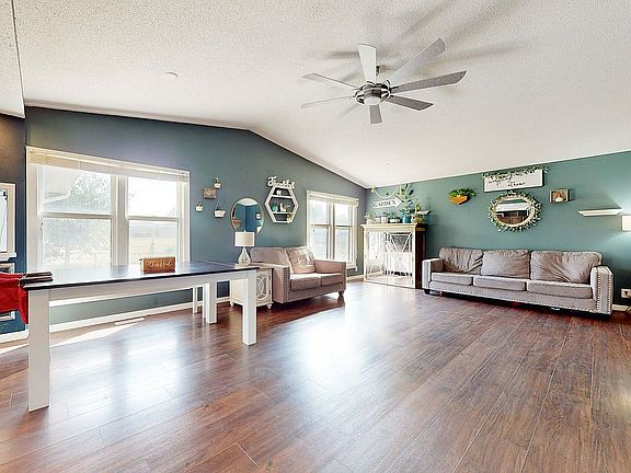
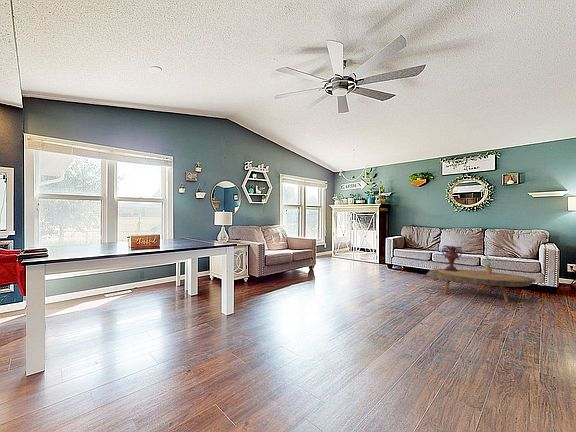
+ potted plant (487, 265)
+ coffee table (476, 283)
+ decorative urn (451, 257)
